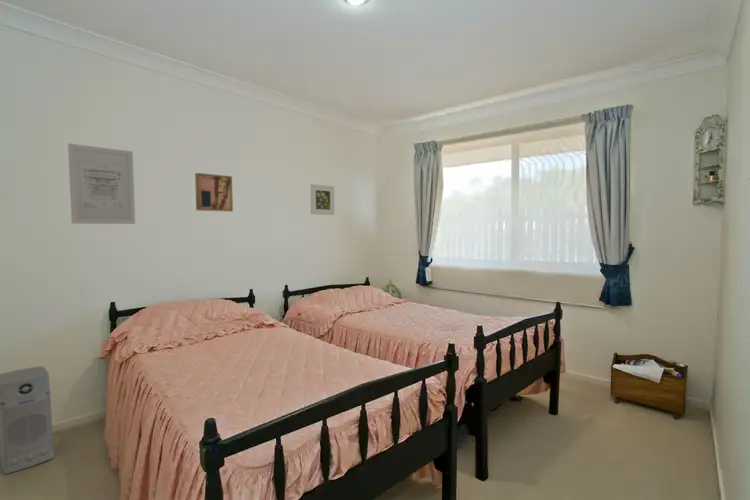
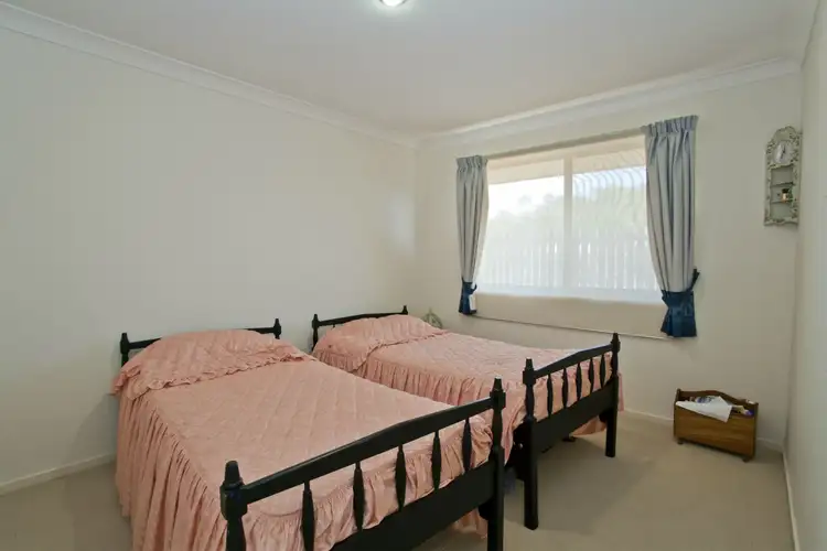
- wall art (103, 185)
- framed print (322, 200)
- wall art (214, 192)
- air purifier (24, 416)
